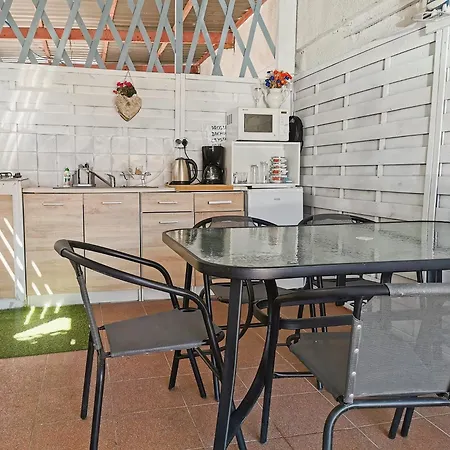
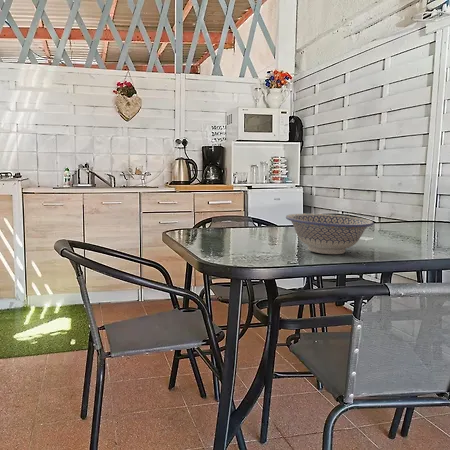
+ bowl (328, 234)
